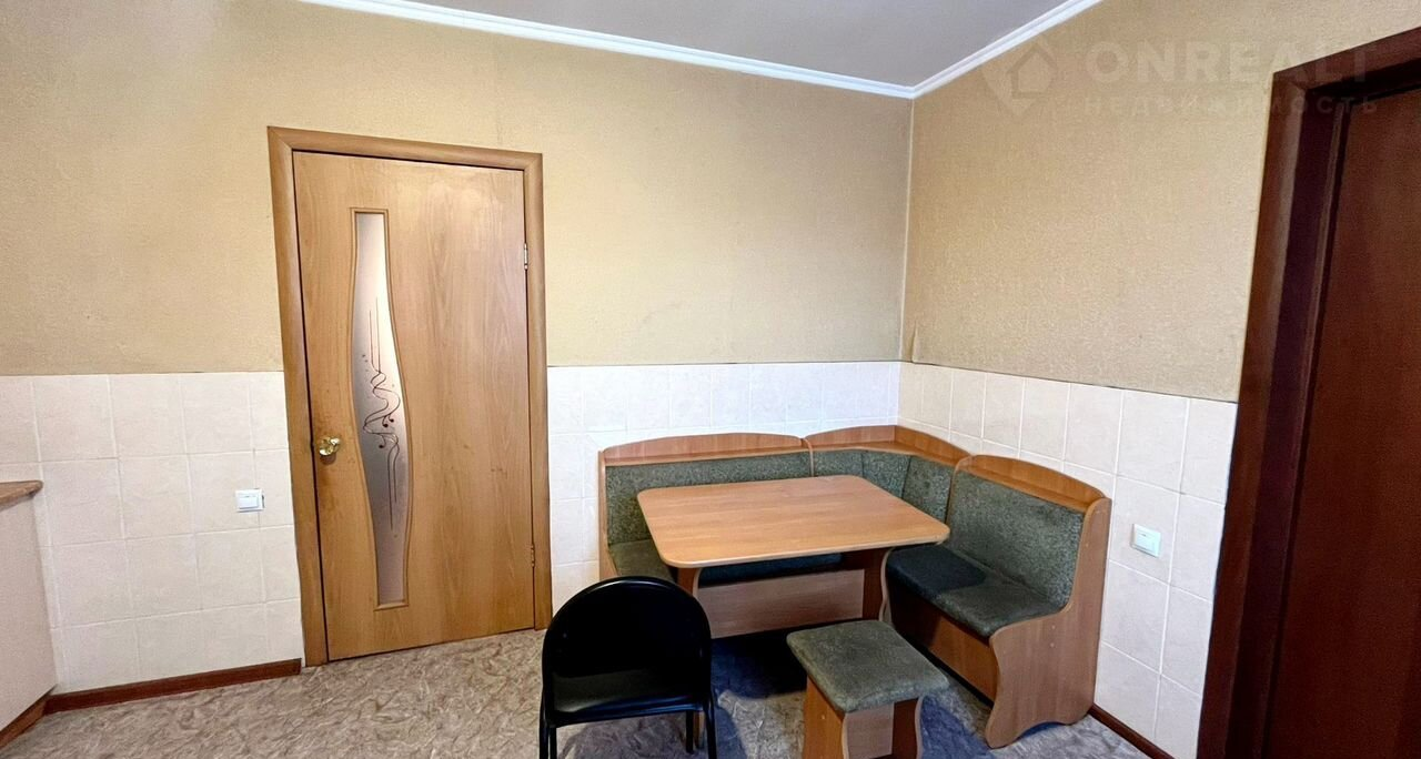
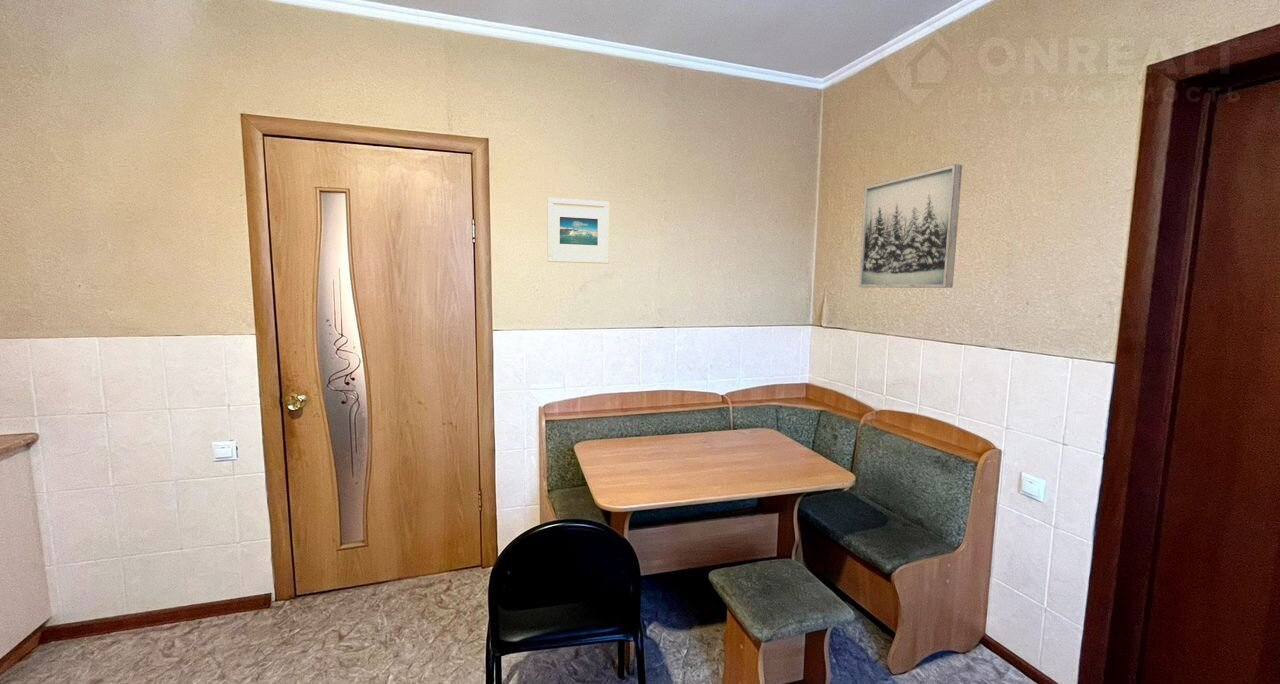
+ wall art (904, 232)
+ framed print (578, 231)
